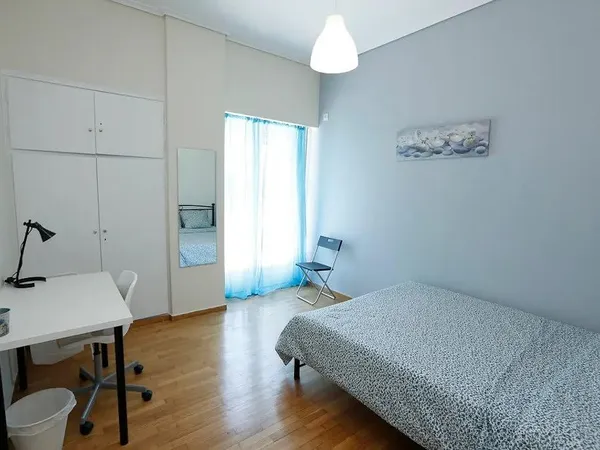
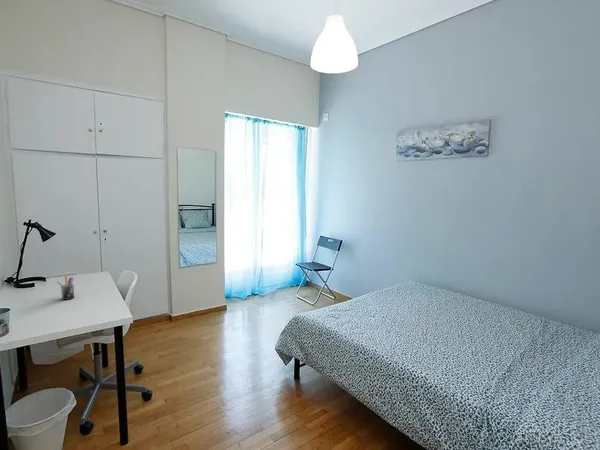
+ pen holder (65, 287)
